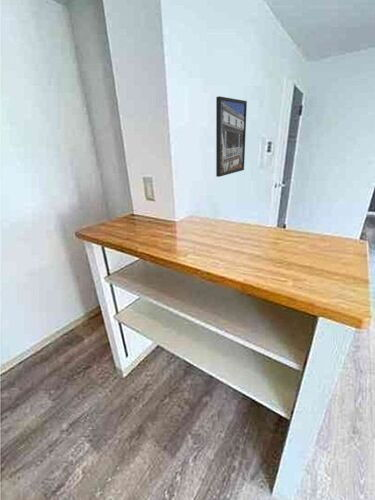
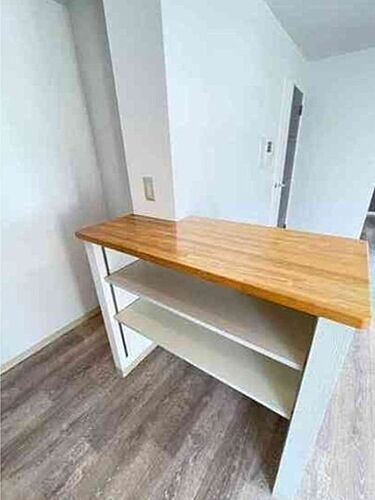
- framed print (231, 137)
